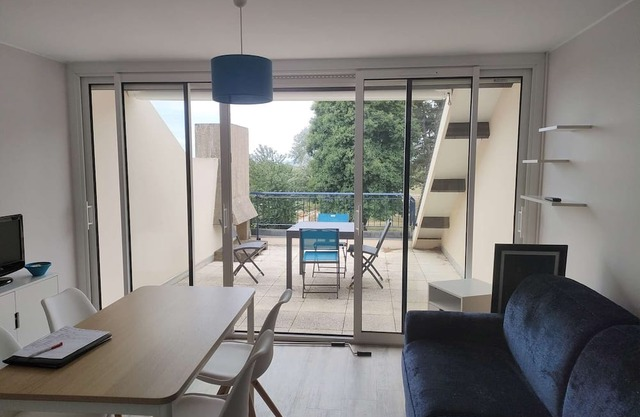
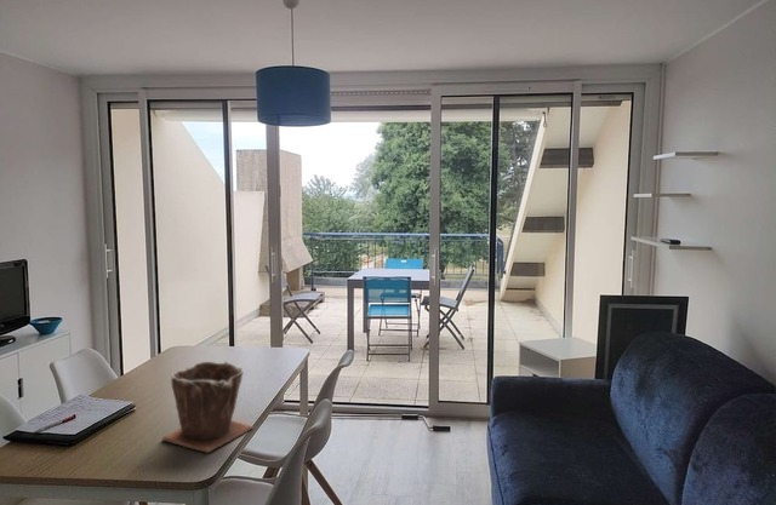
+ plant pot (207, 401)
